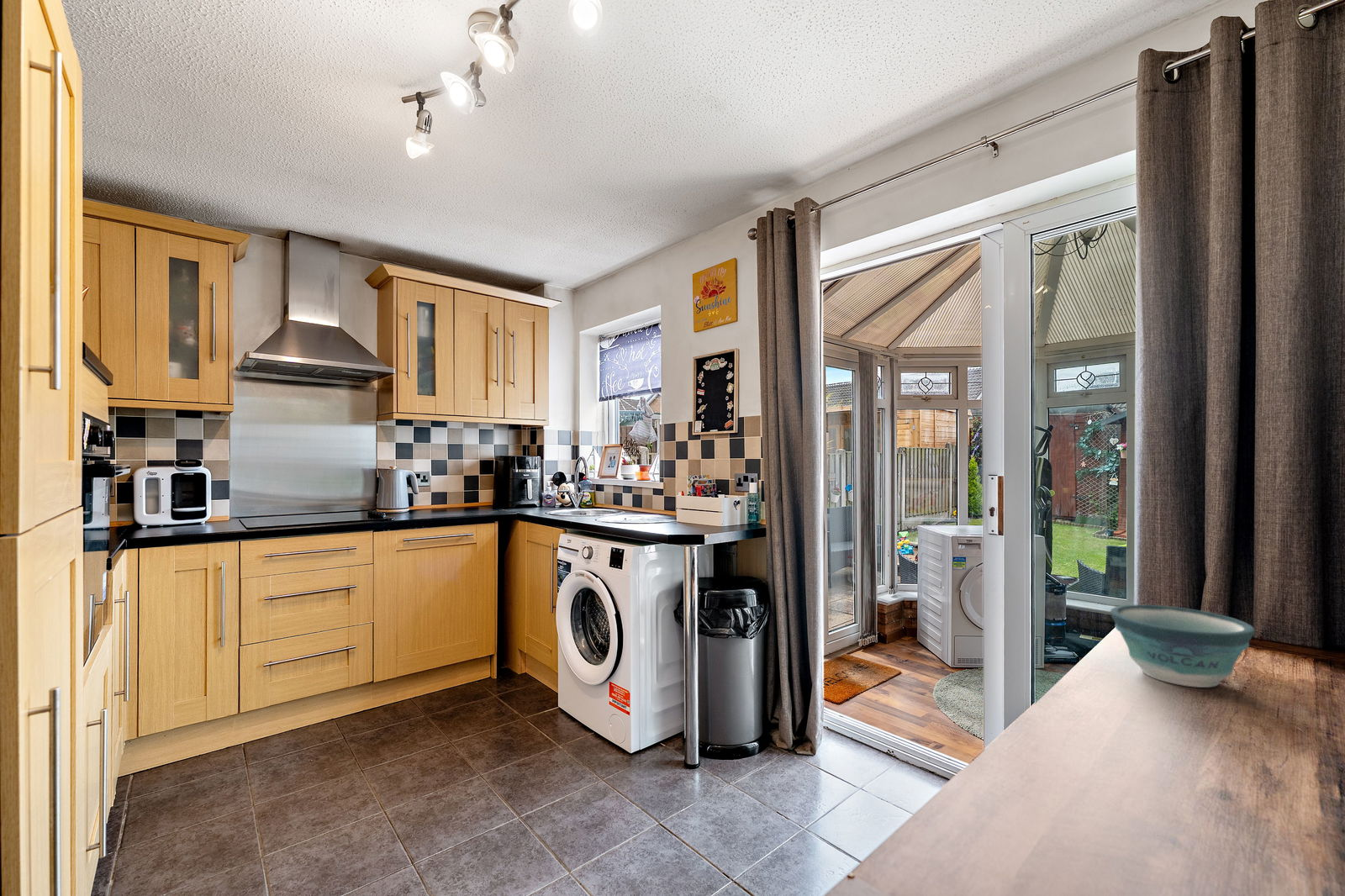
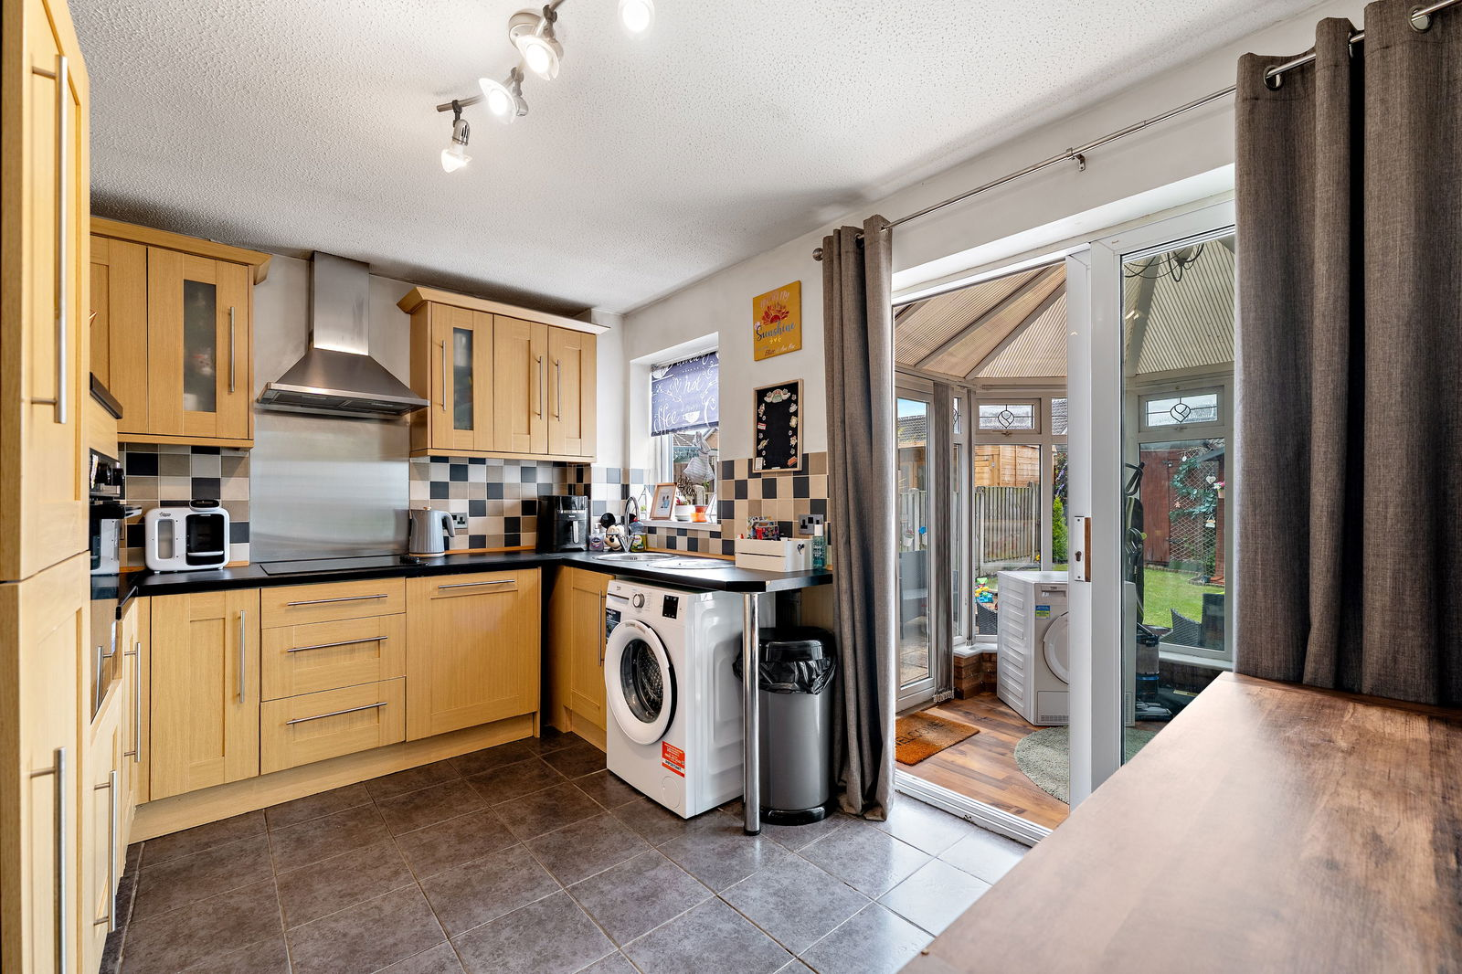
- bowl (1179, 646)
